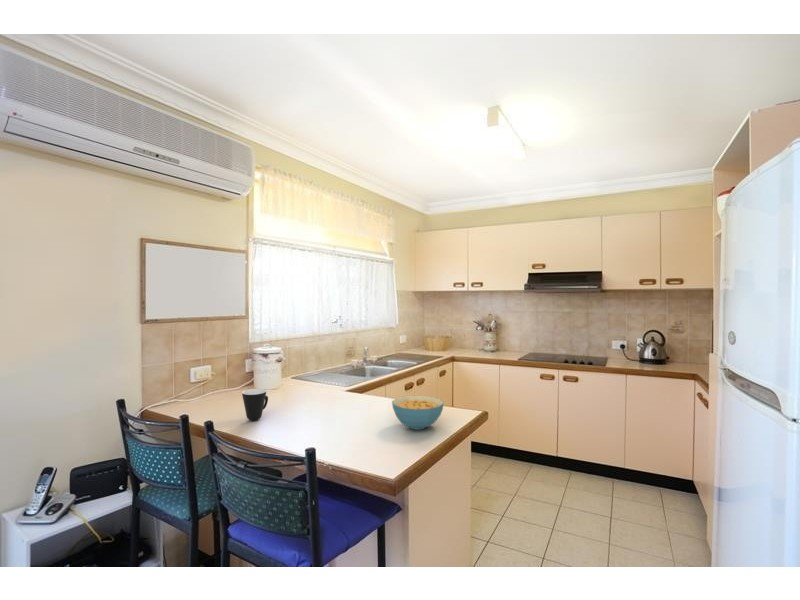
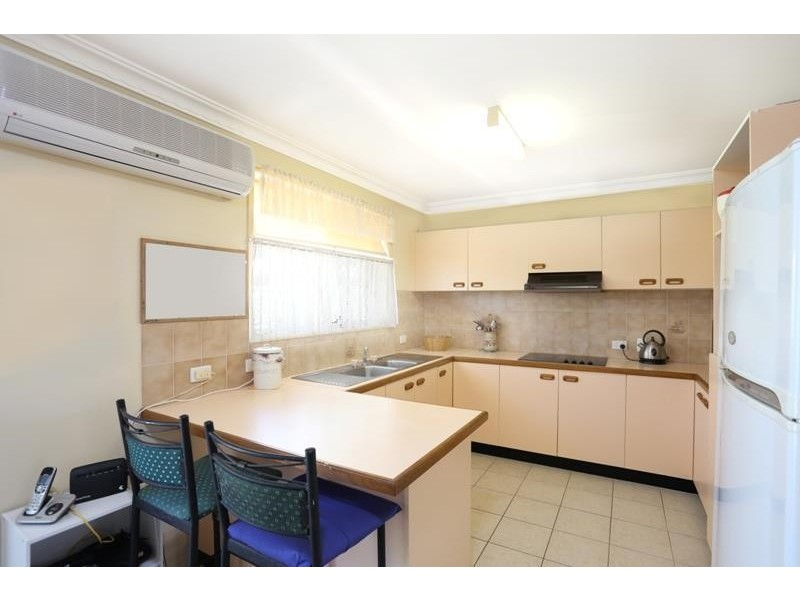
- cereal bowl (417, 414)
- mug (256, 404)
